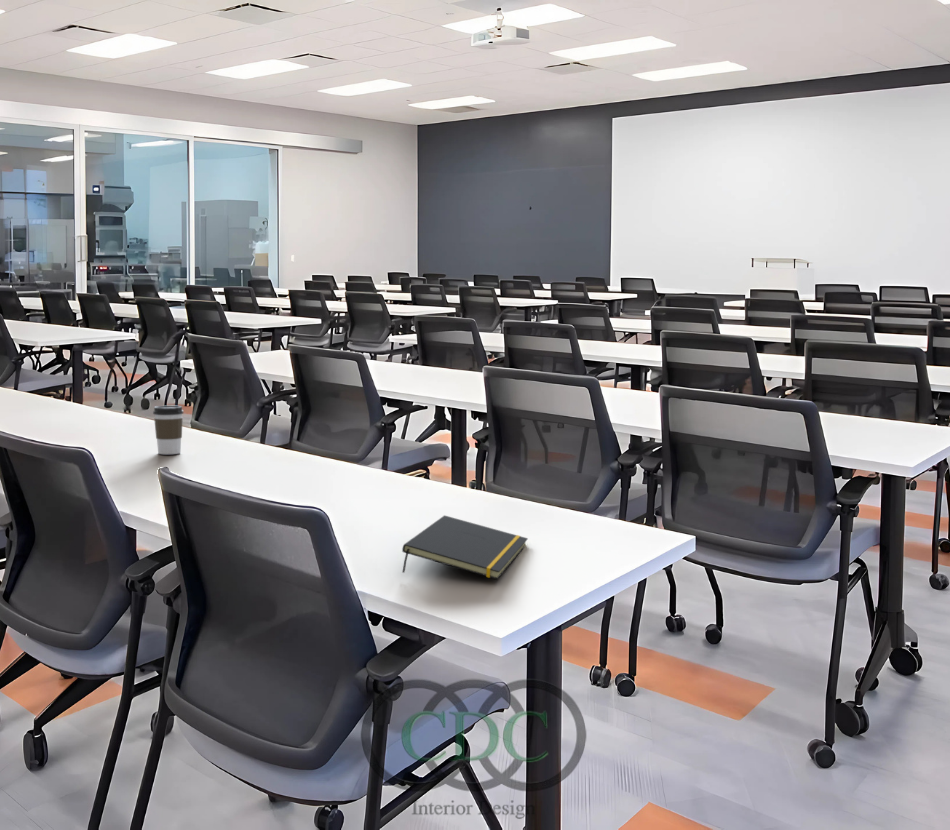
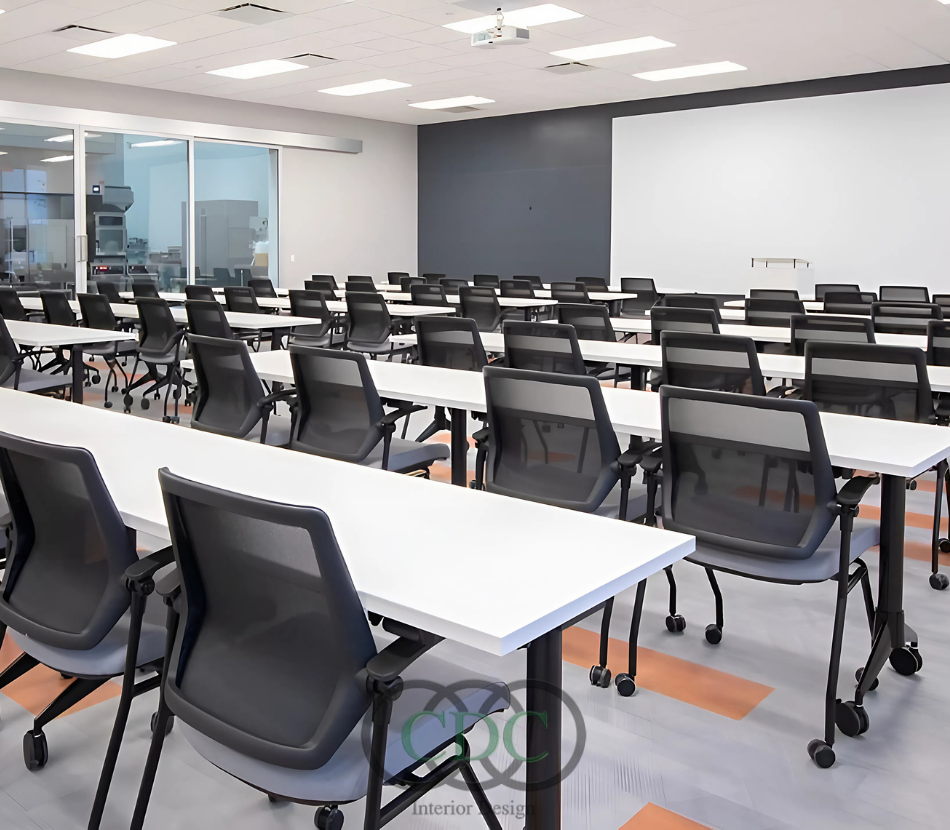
- notepad (468, 544)
- coffee cup (168, 429)
